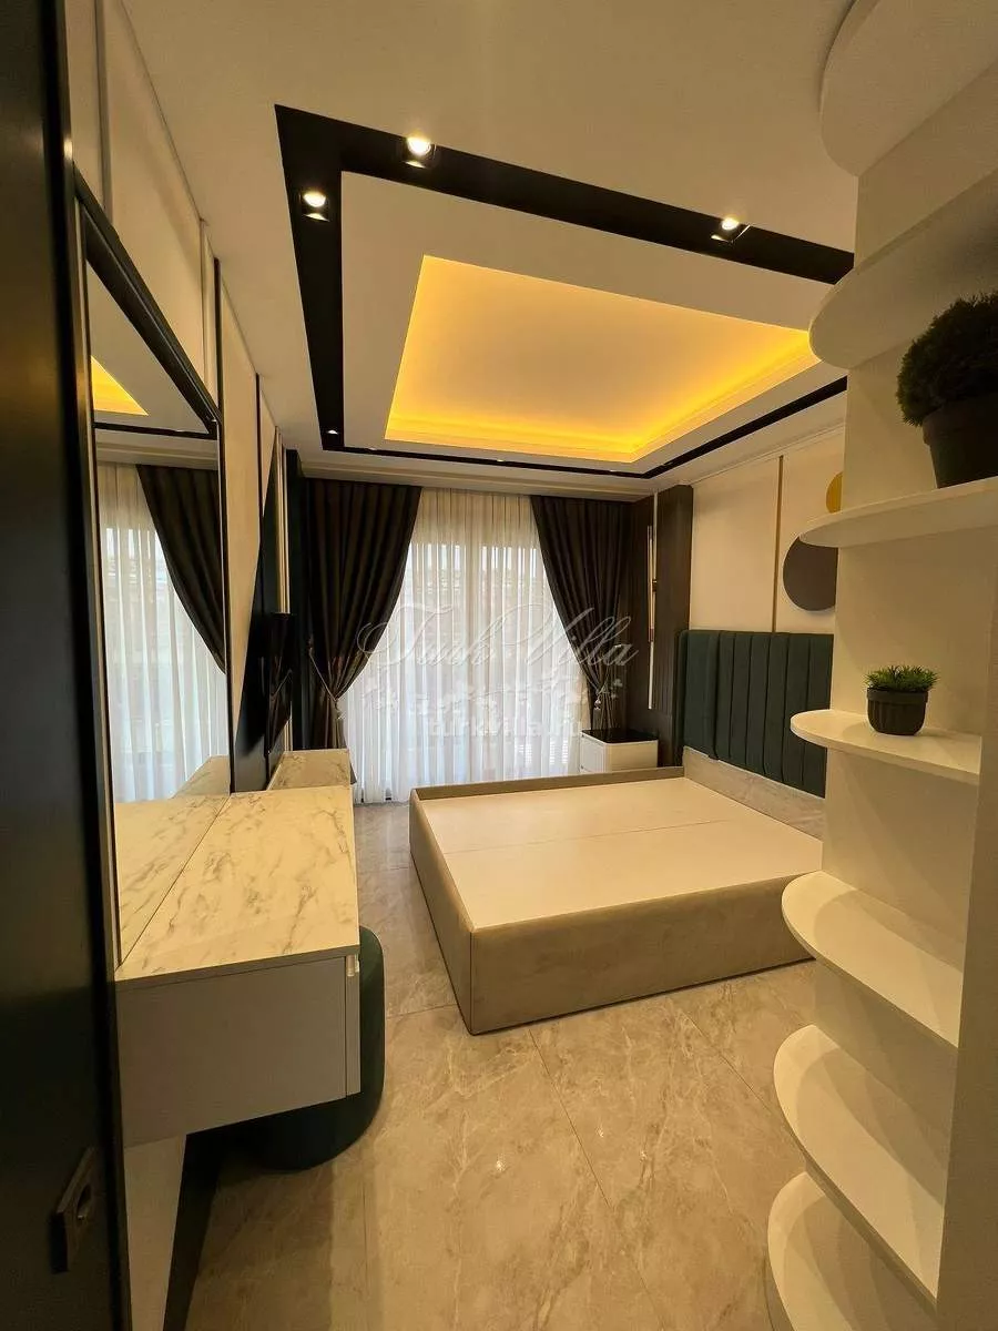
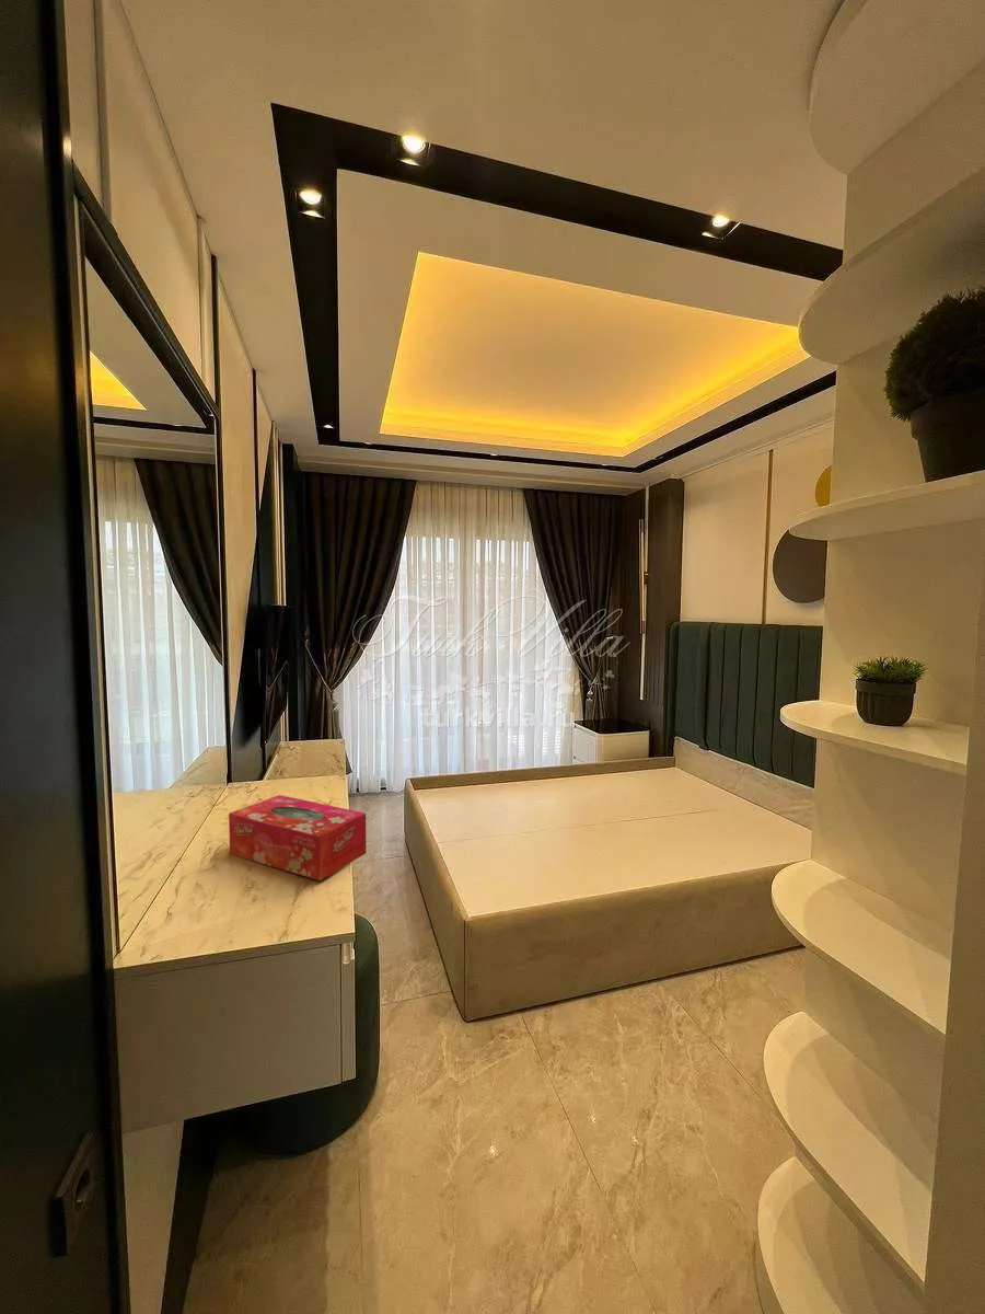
+ tissue box (298, 833)
